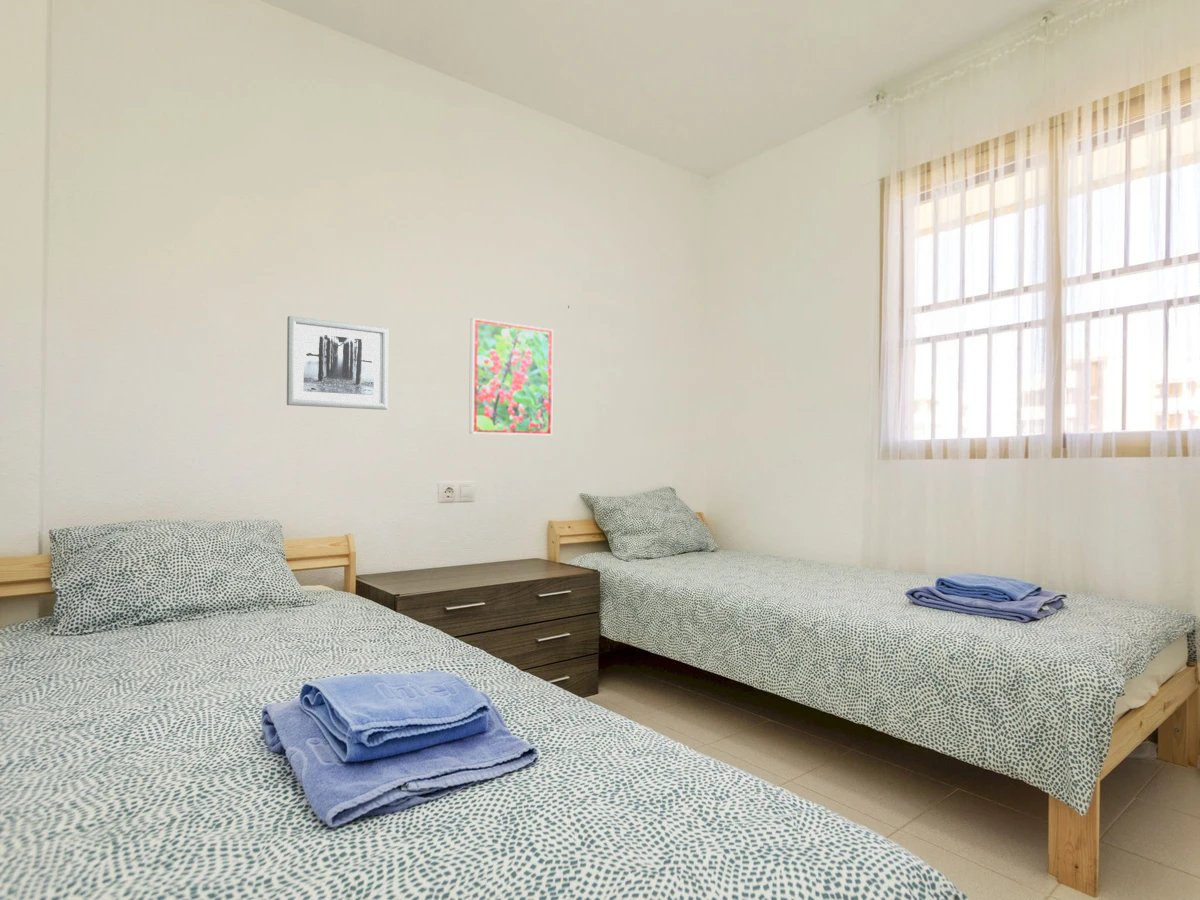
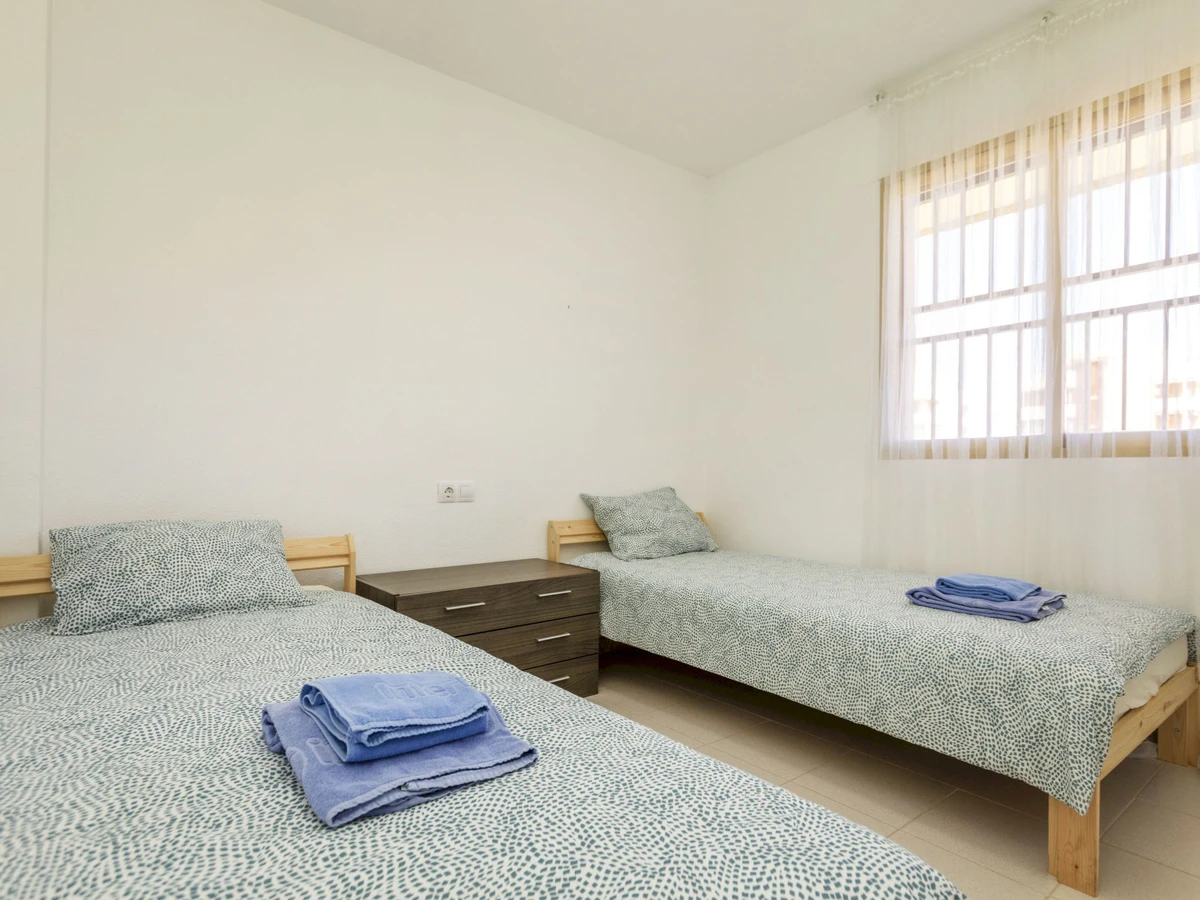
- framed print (512, 379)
- wall art (339, 365)
